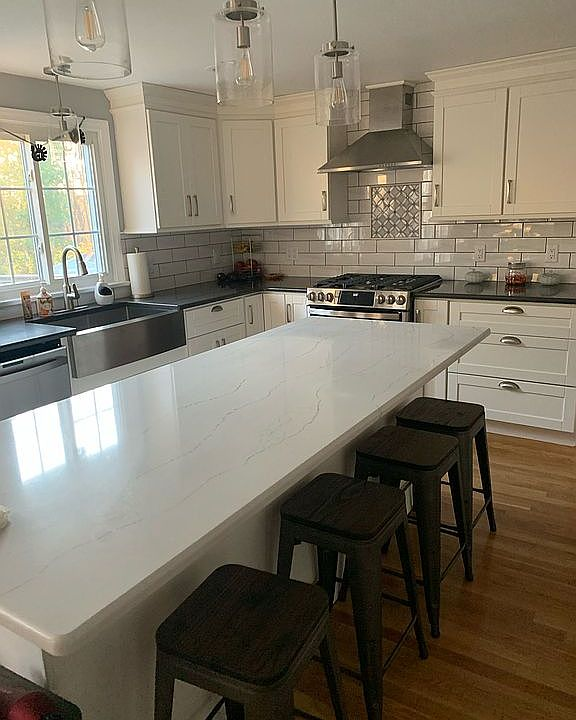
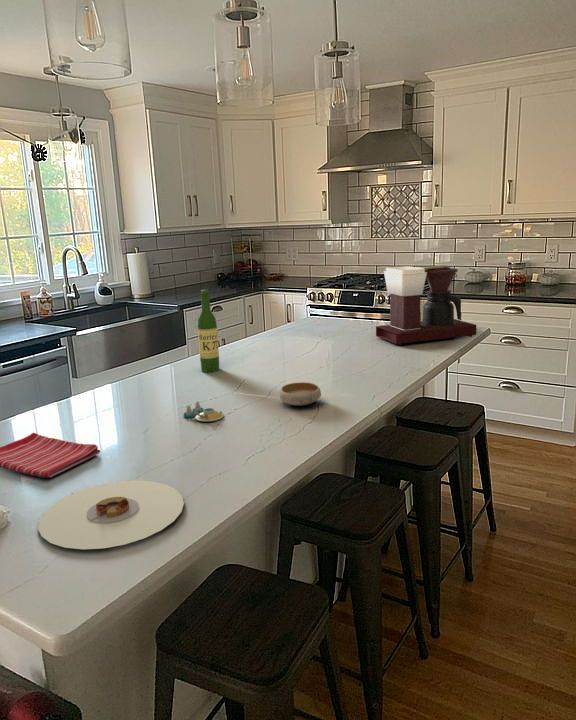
+ wine bottle (207, 330)
+ coffee maker (426, 302)
+ bowl (300, 395)
+ plate (112, 507)
+ salt and pepper shaker set (204, 410)
+ dish towel (40, 453)
